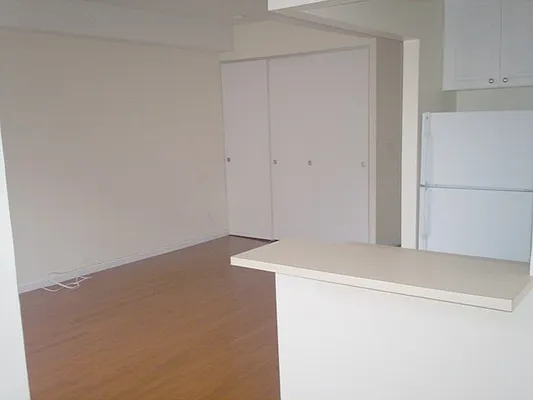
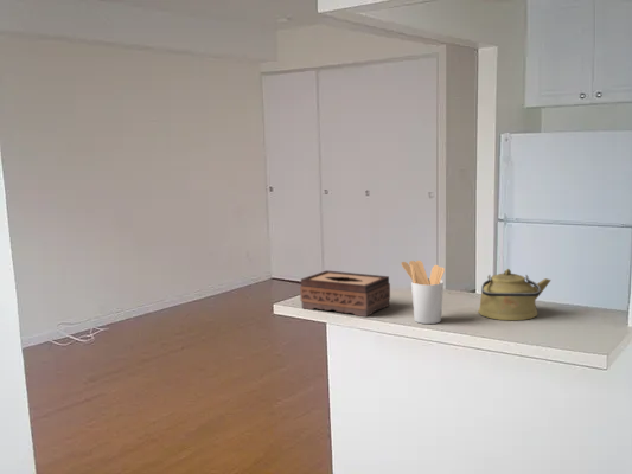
+ kettle (513, 290)
+ tissue box (345, 292)
+ utensil holder (422, 289)
